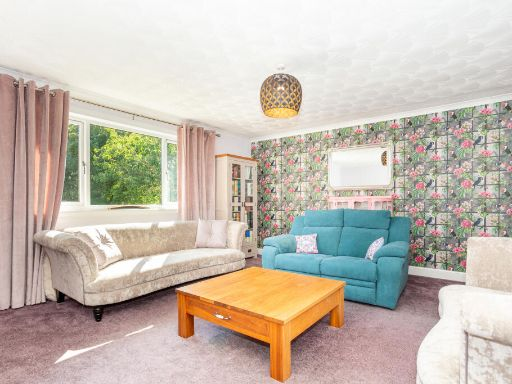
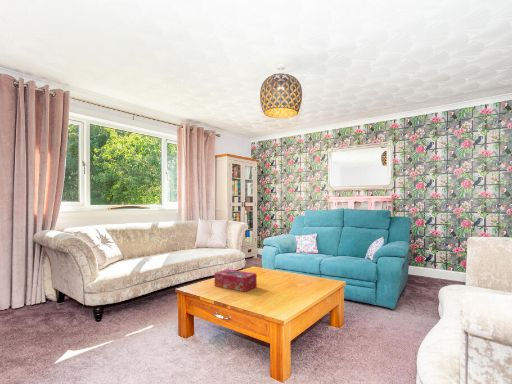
+ tissue box (235, 279)
